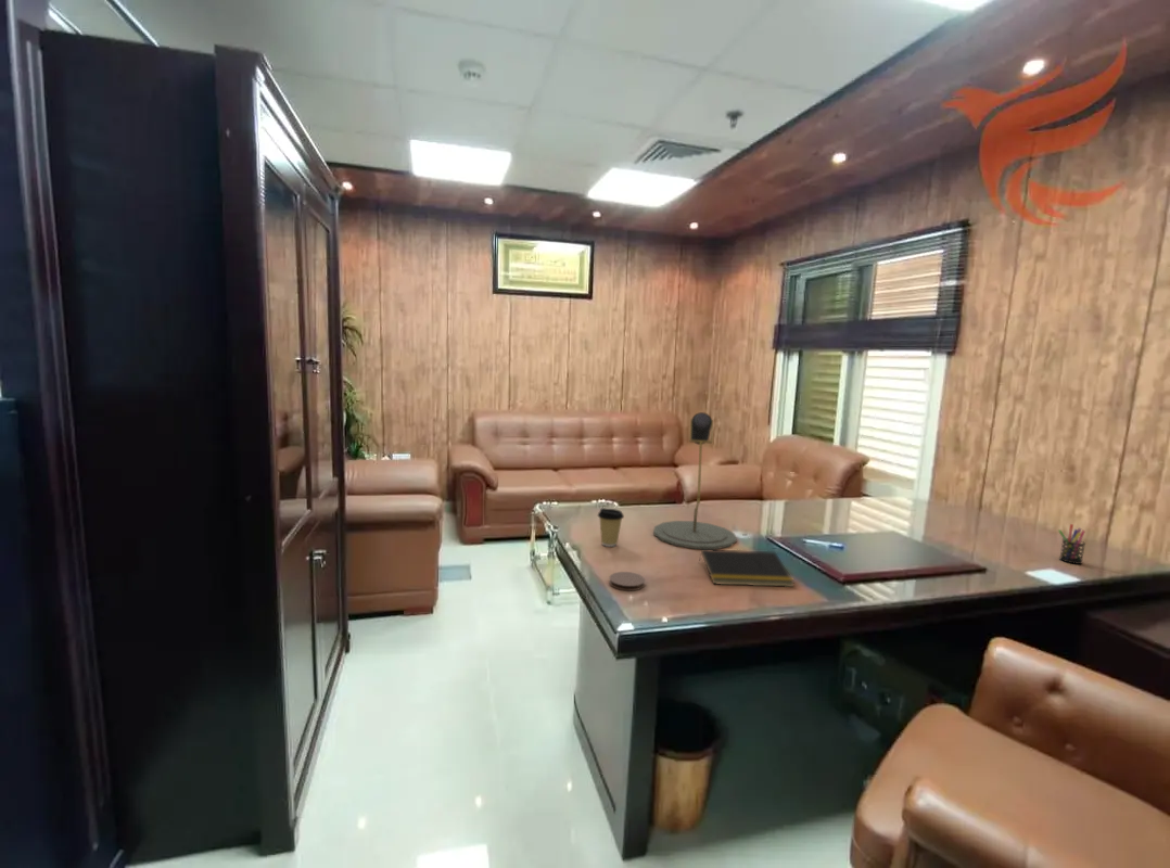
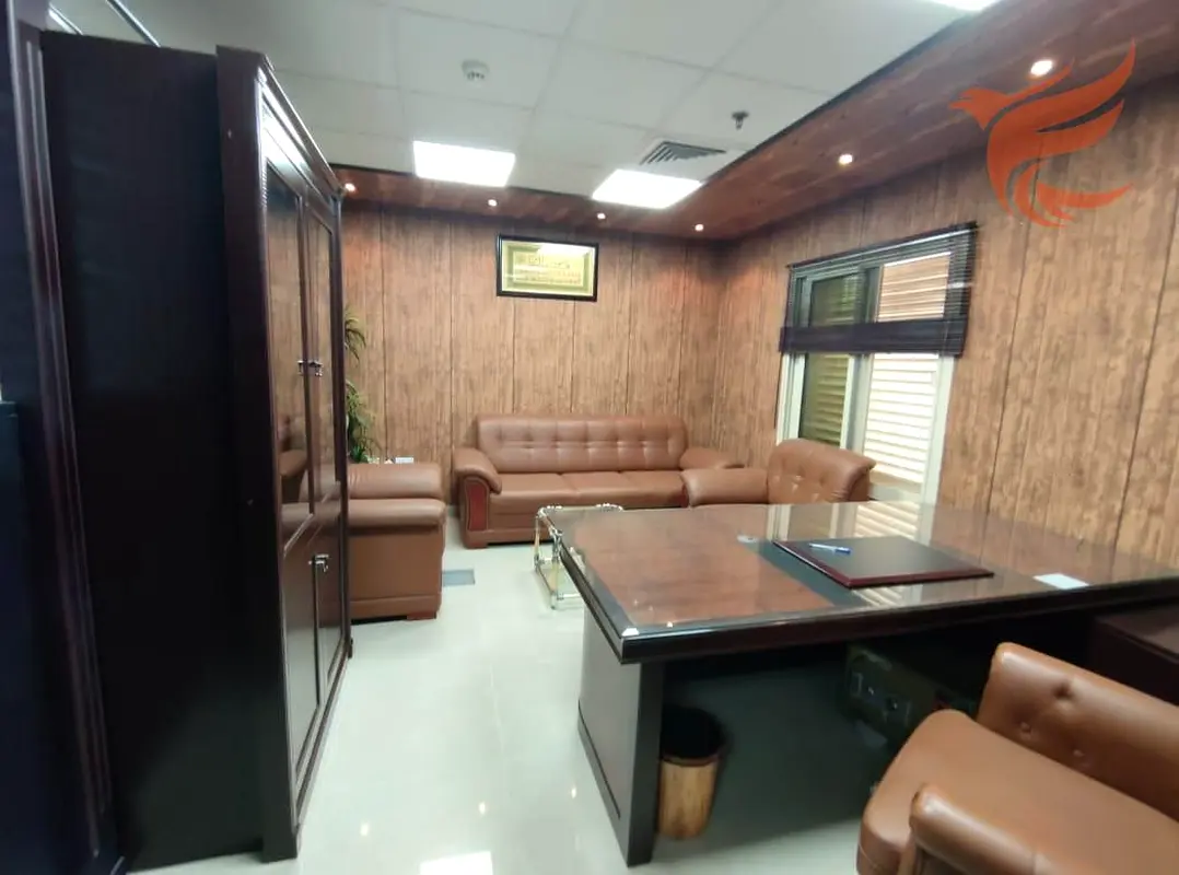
- coaster (626, 580)
- pen holder (1070, 542)
- desk lamp (698, 474)
- coffee cup (610, 526)
- notepad (746, 566)
